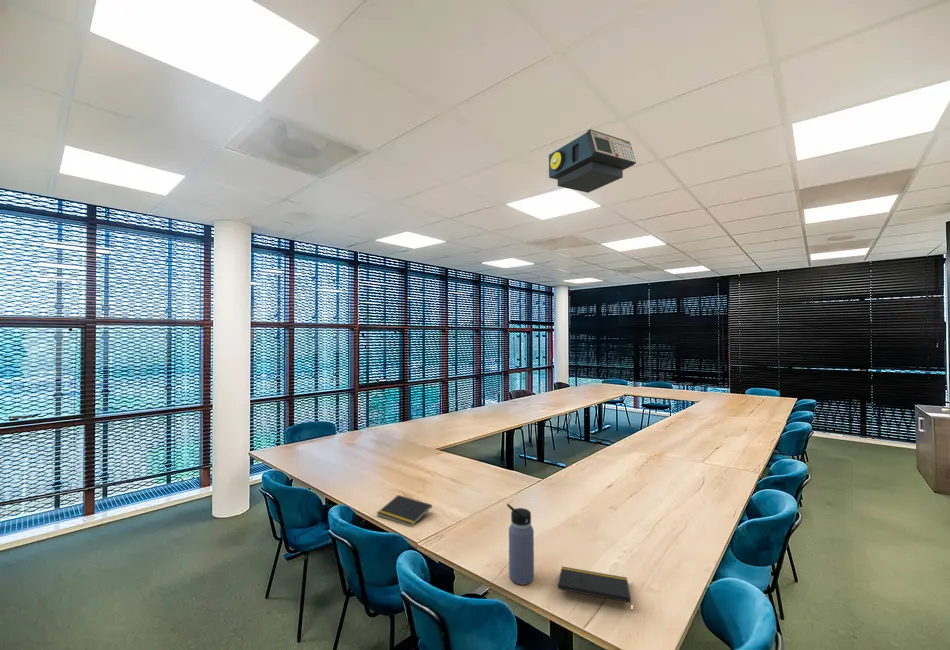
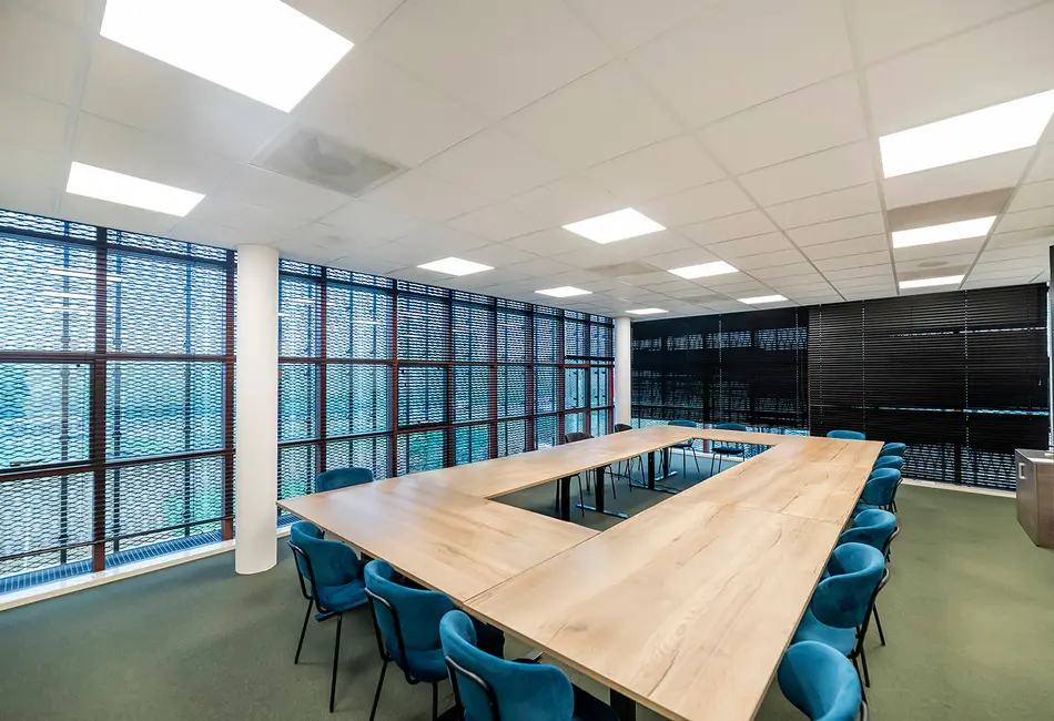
- notepad (593, 583)
- notepad (404, 510)
- projector (590, 159)
- water bottle (520, 540)
